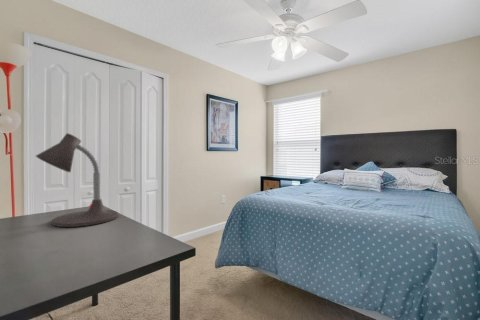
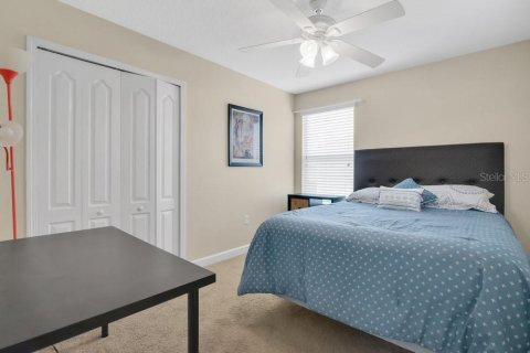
- desk lamp (70, 171)
